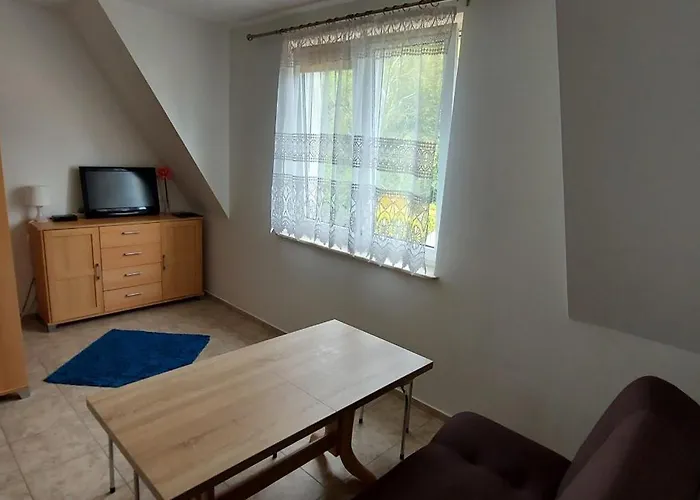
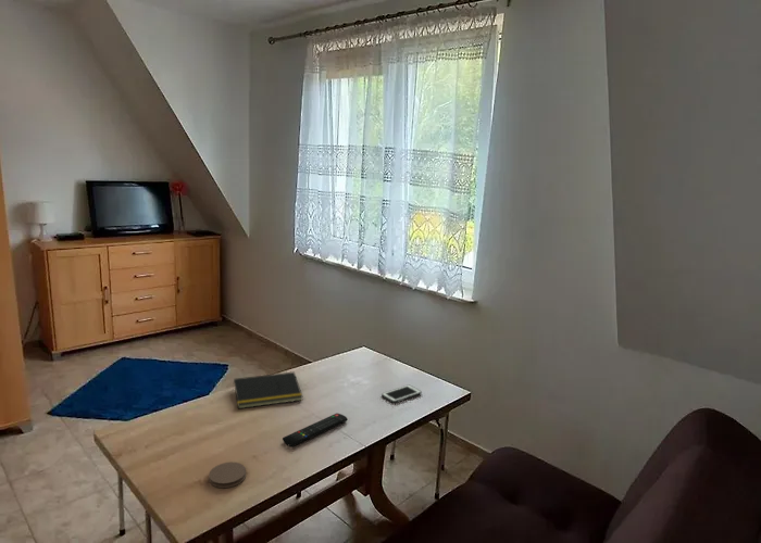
+ cell phone (401, 393)
+ remote control (316, 429)
+ notepad (267, 389)
+ coaster (227, 473)
